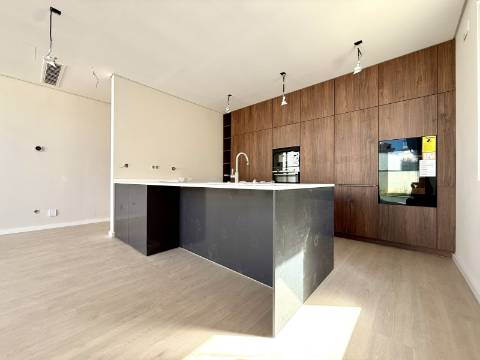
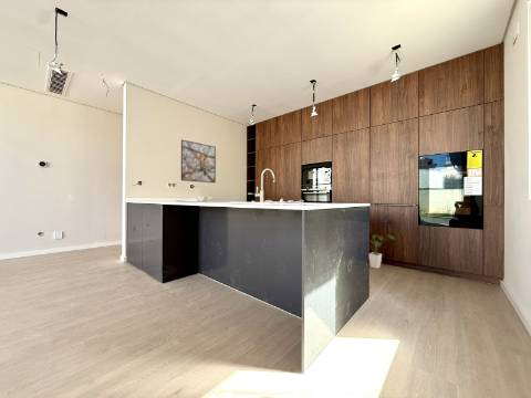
+ house plant (377, 249)
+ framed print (199, 163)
